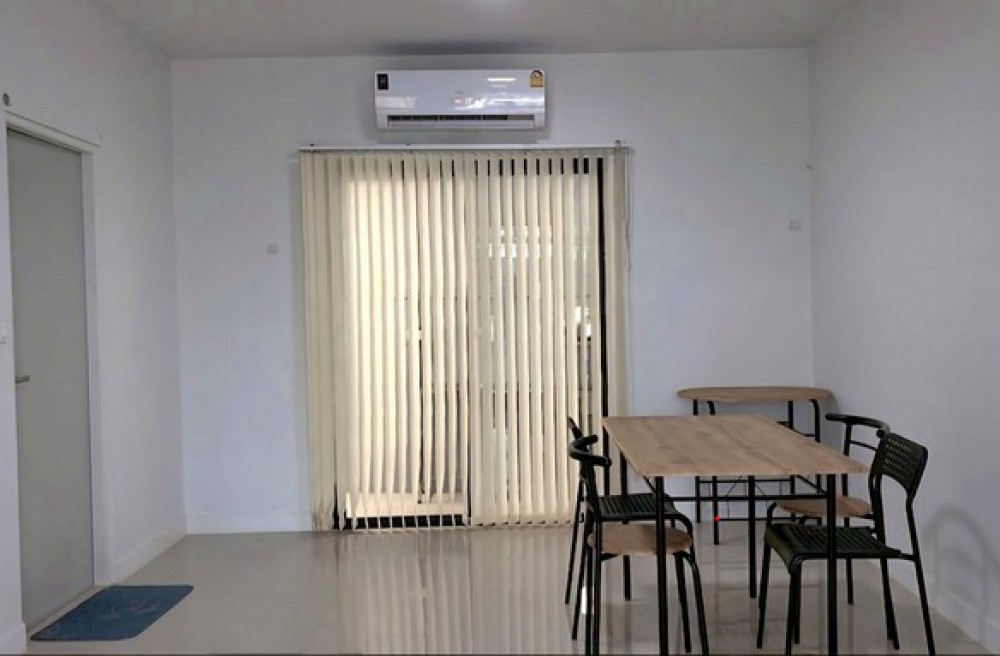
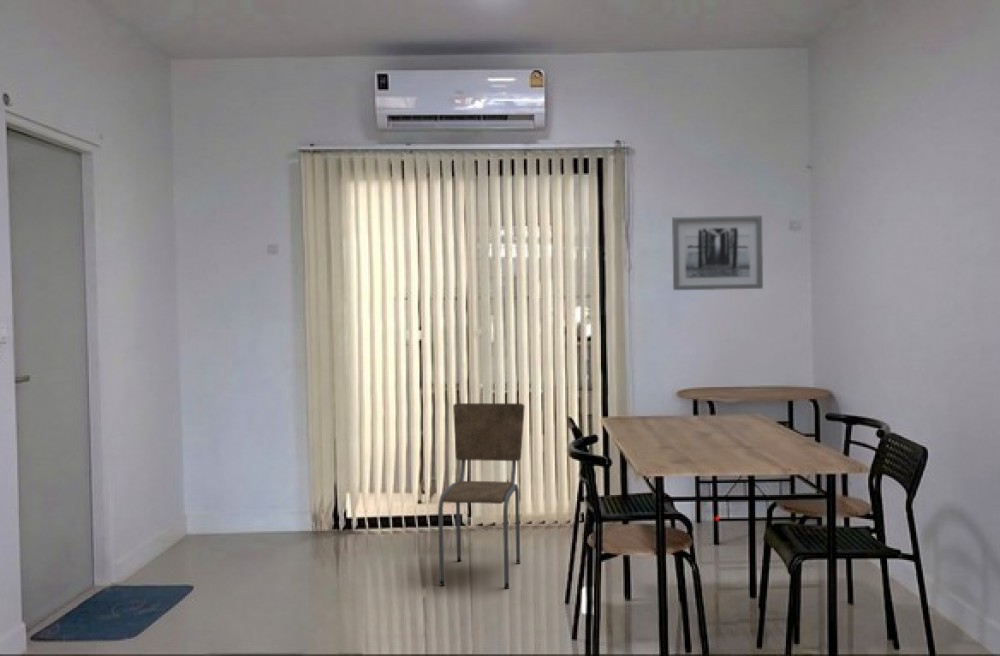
+ wall art (717, 252)
+ dining chair (481, 489)
